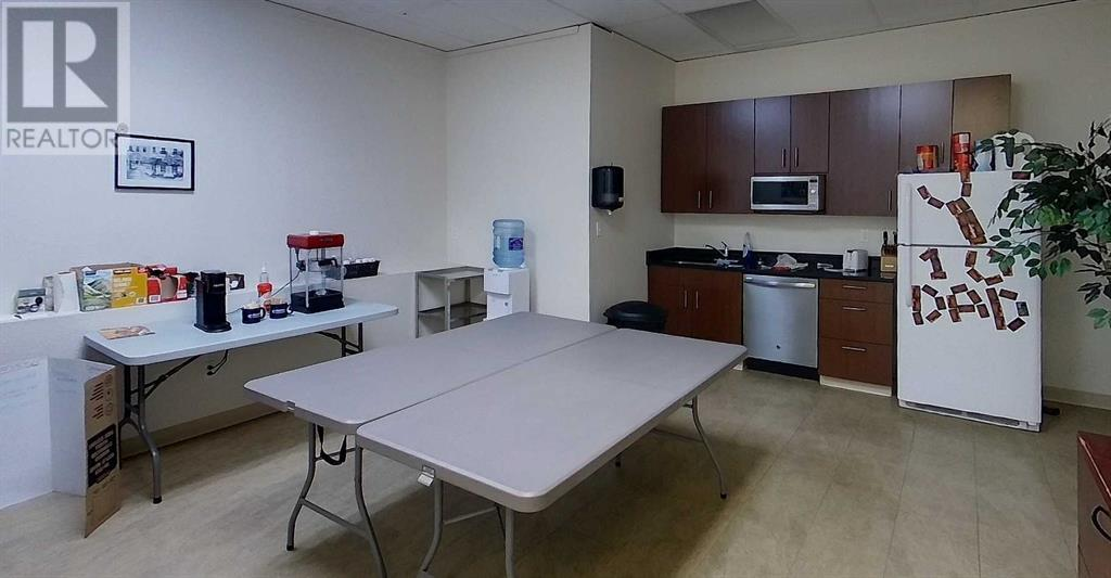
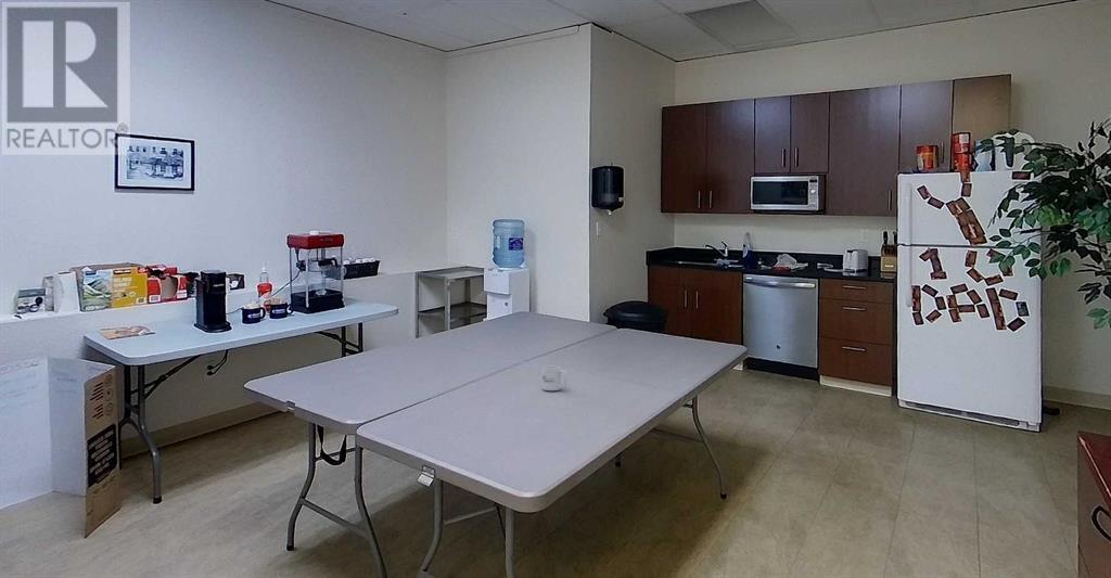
+ mug (554, 378)
